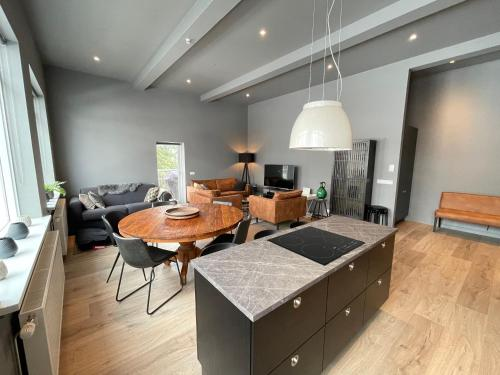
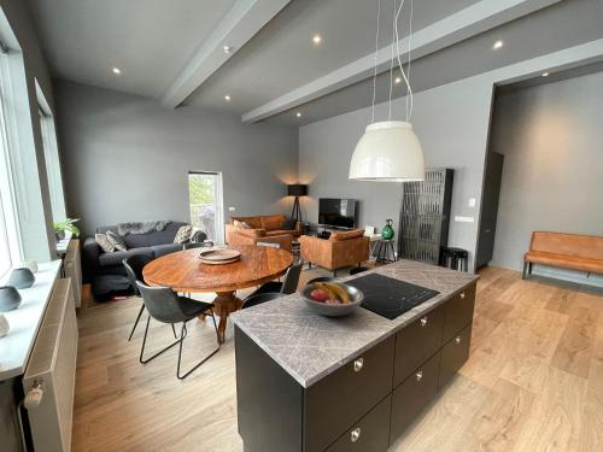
+ fruit bowl (330, 298)
